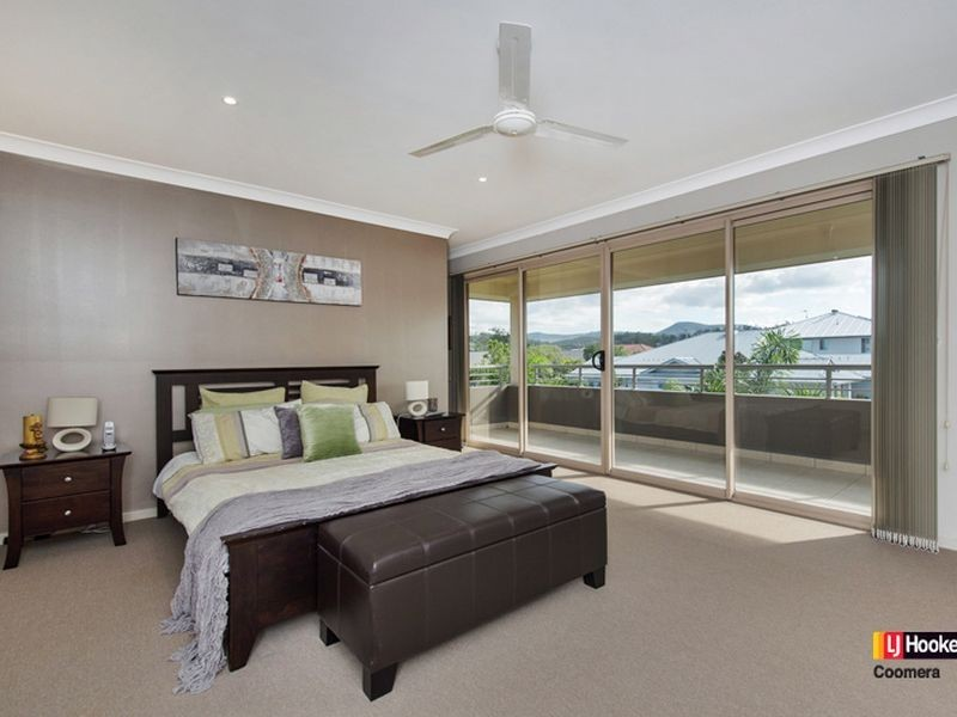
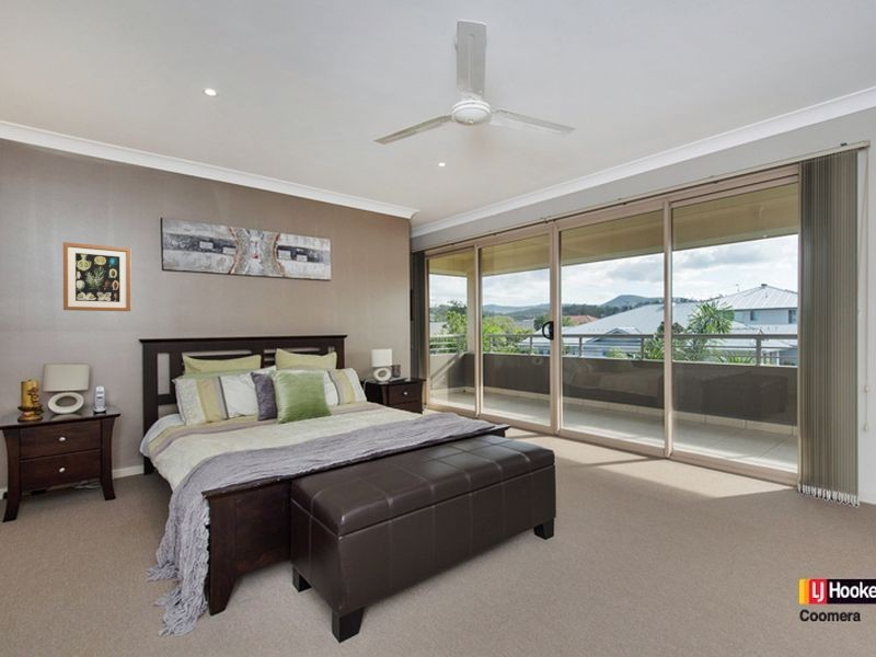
+ wall art (97, 278)
